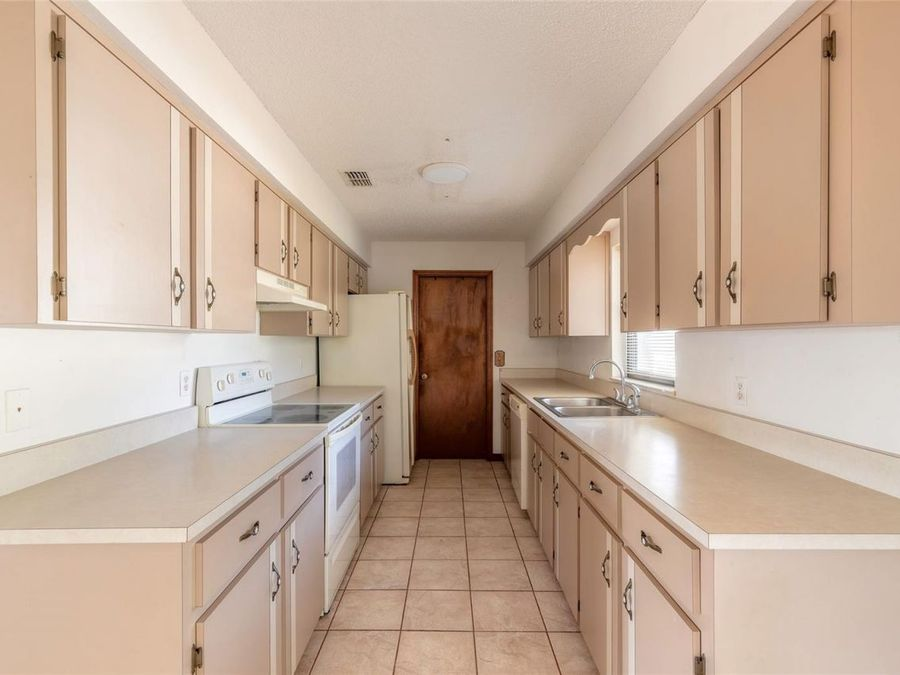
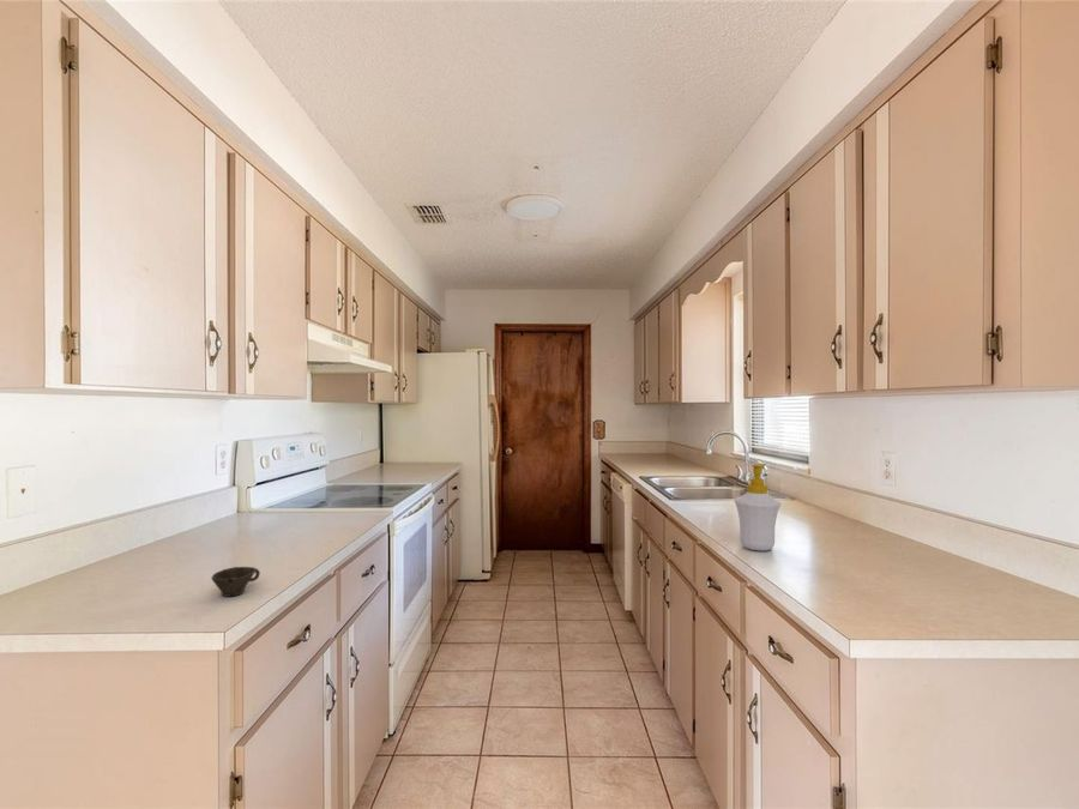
+ soap bottle (756, 506)
+ cup (236, 581)
